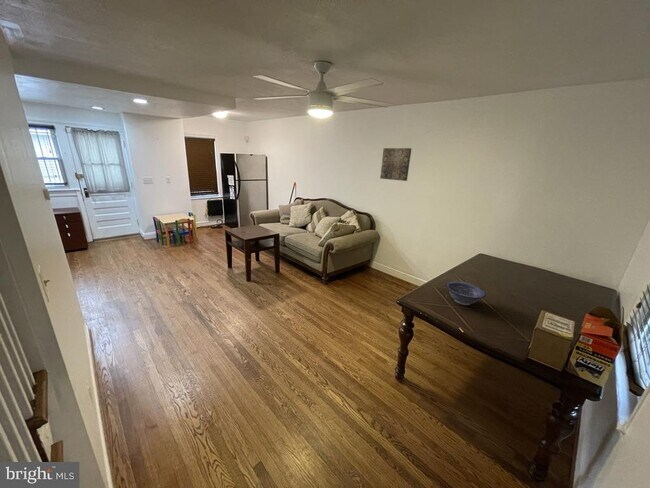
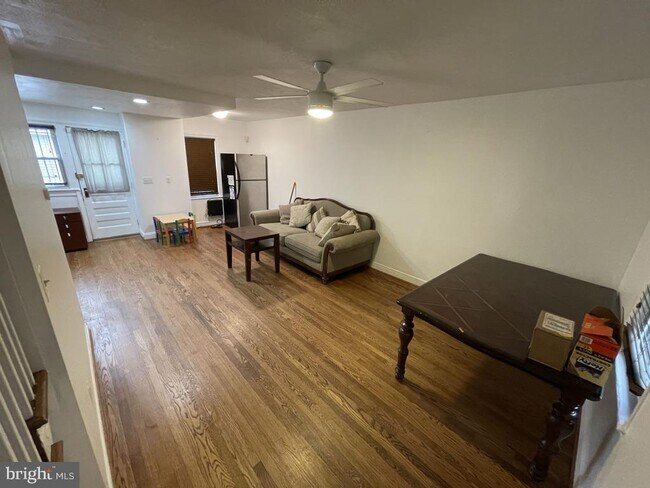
- decorative bowl (463, 295)
- wall art (395, 164)
